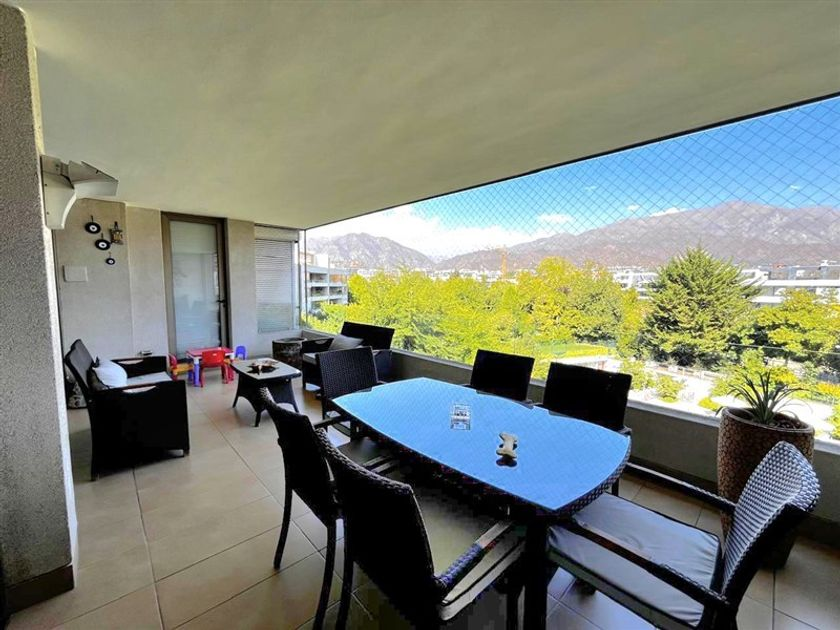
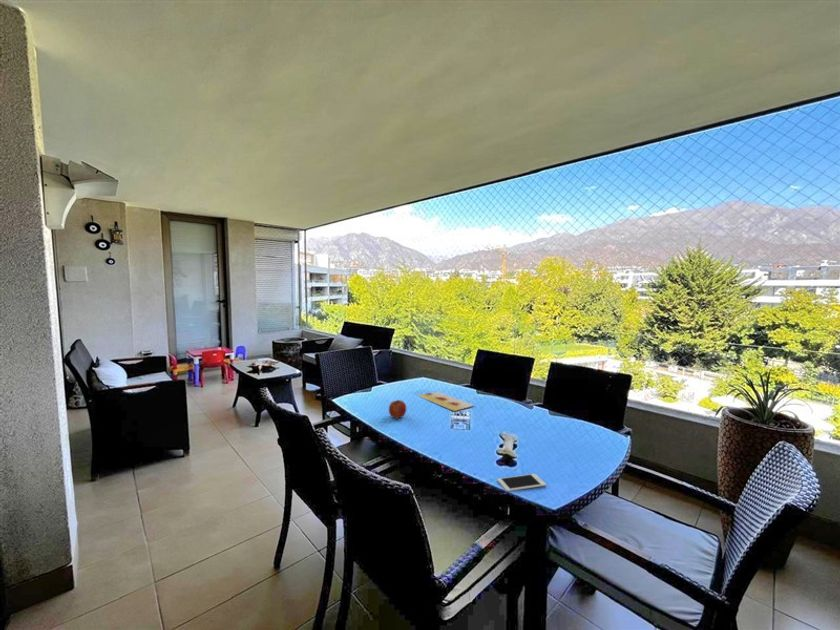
+ painting (440, 398)
+ cell phone (521, 482)
+ fruit (397, 408)
